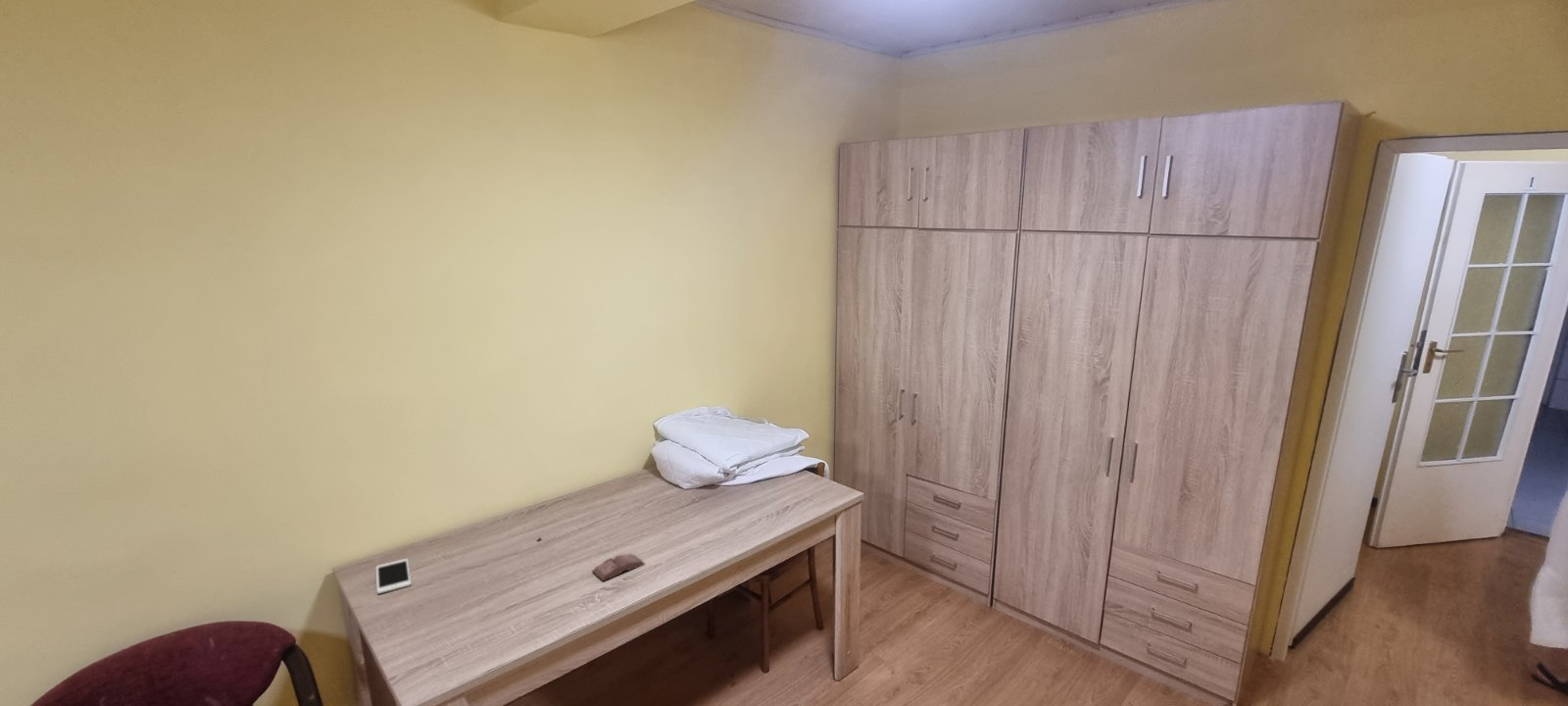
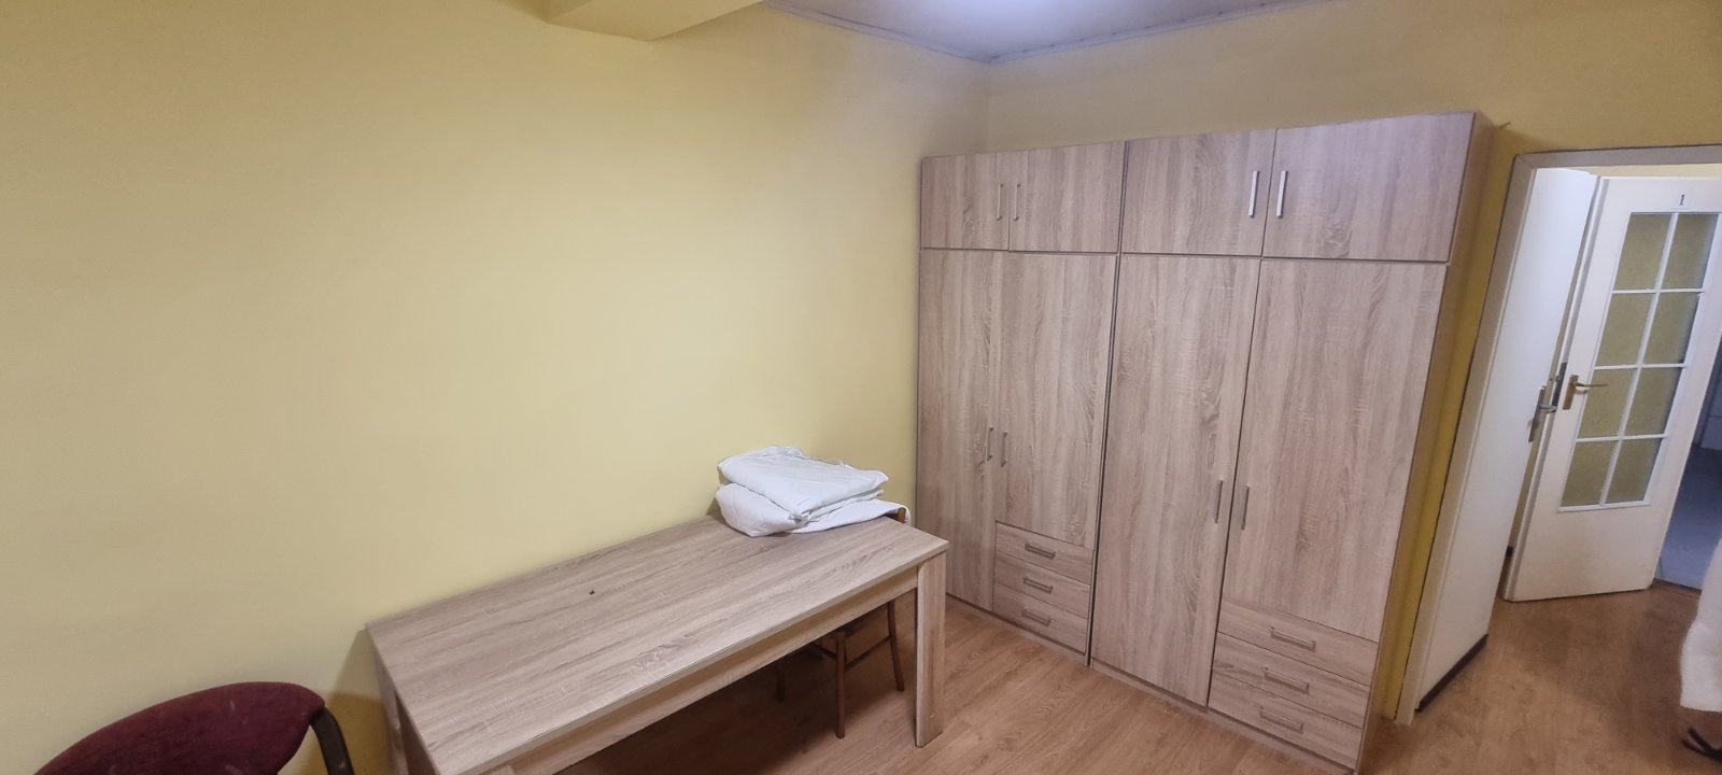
- cell phone (393, 575)
- book (618, 564)
